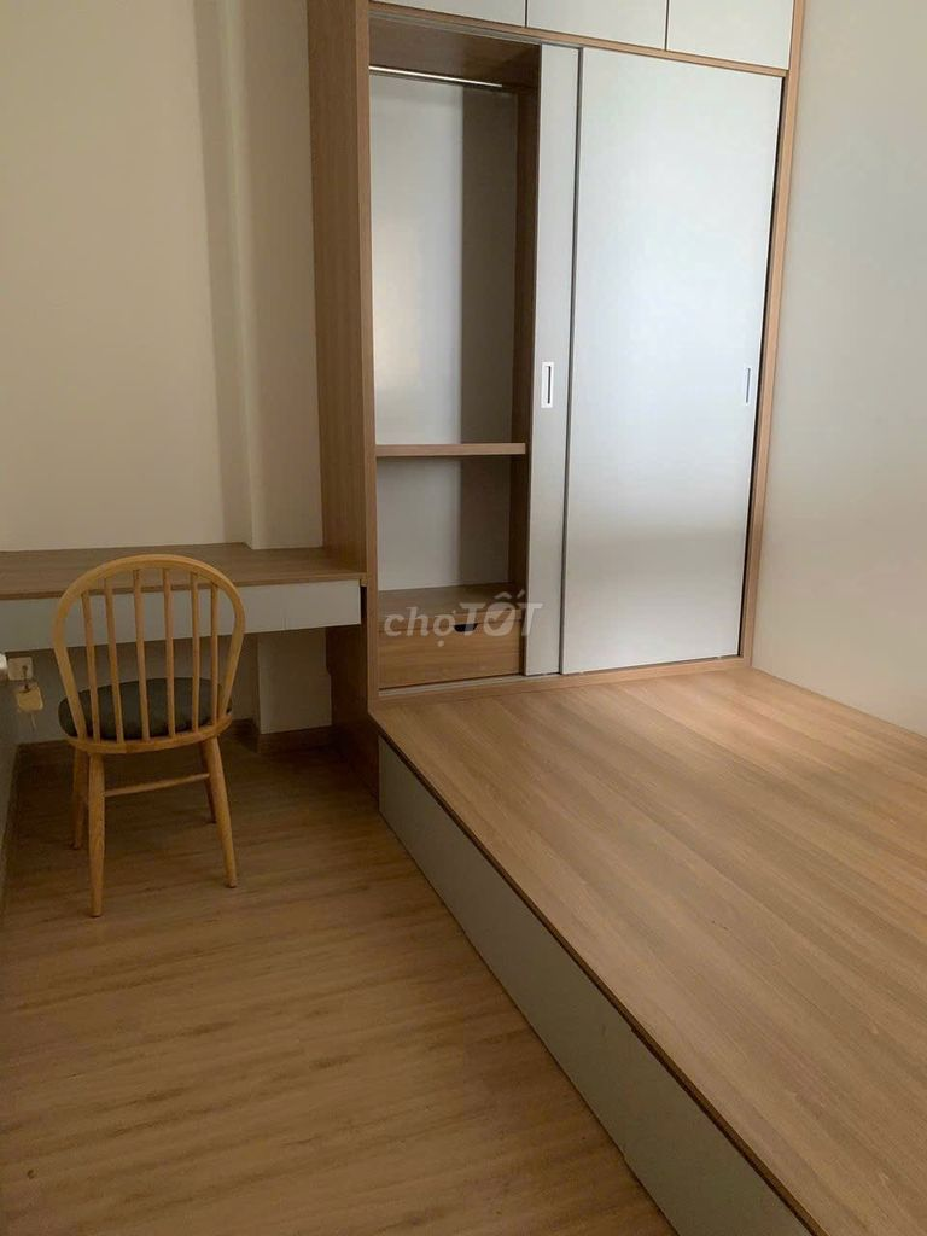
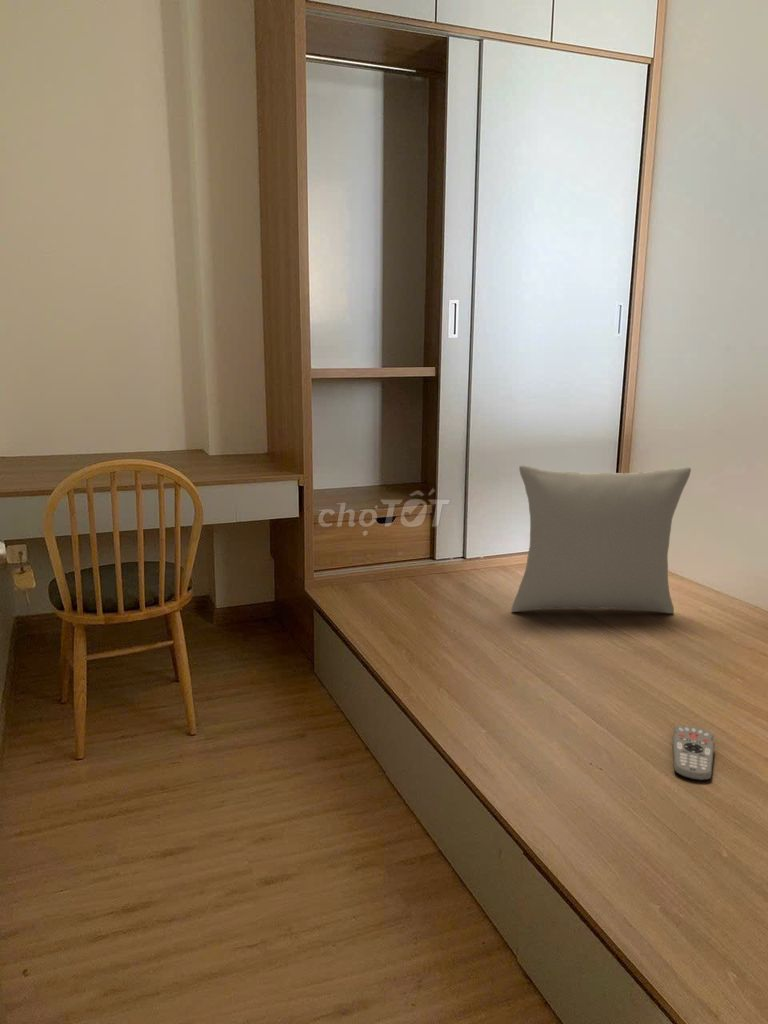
+ pillow (598, 541)
+ remote control (692, 752)
